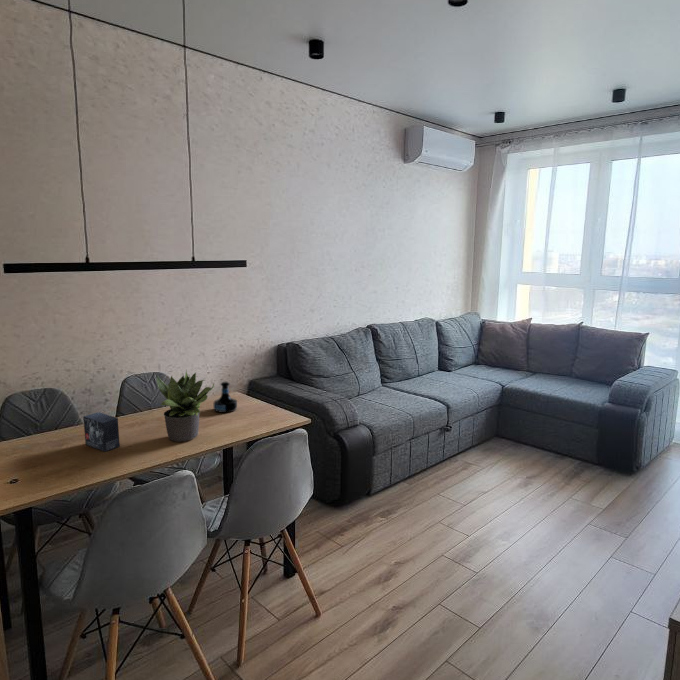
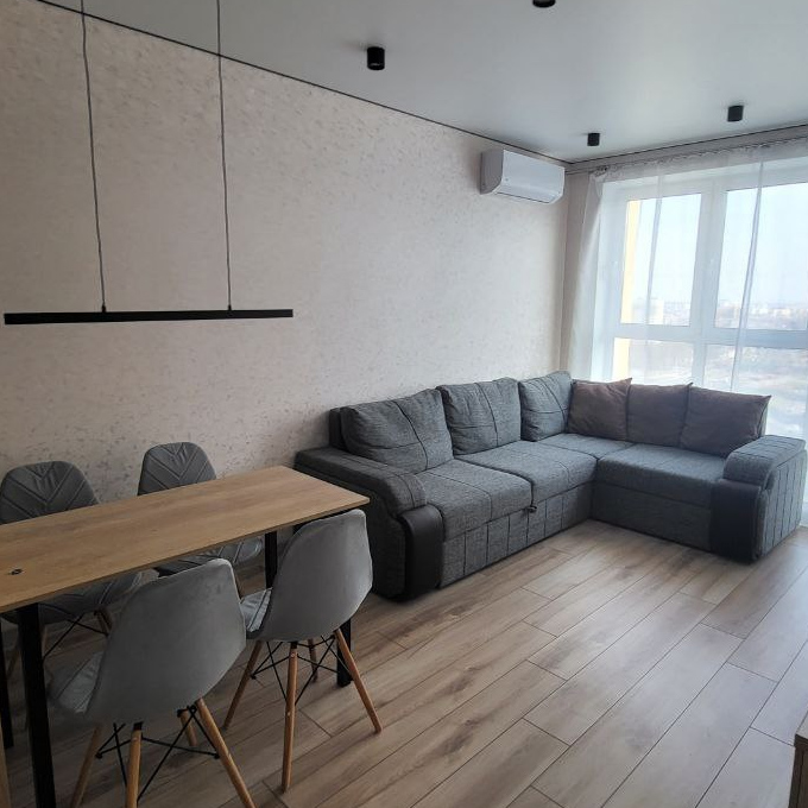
- small box (101, 431)
- potted plant (182, 405)
- tequila bottle (225, 395)
